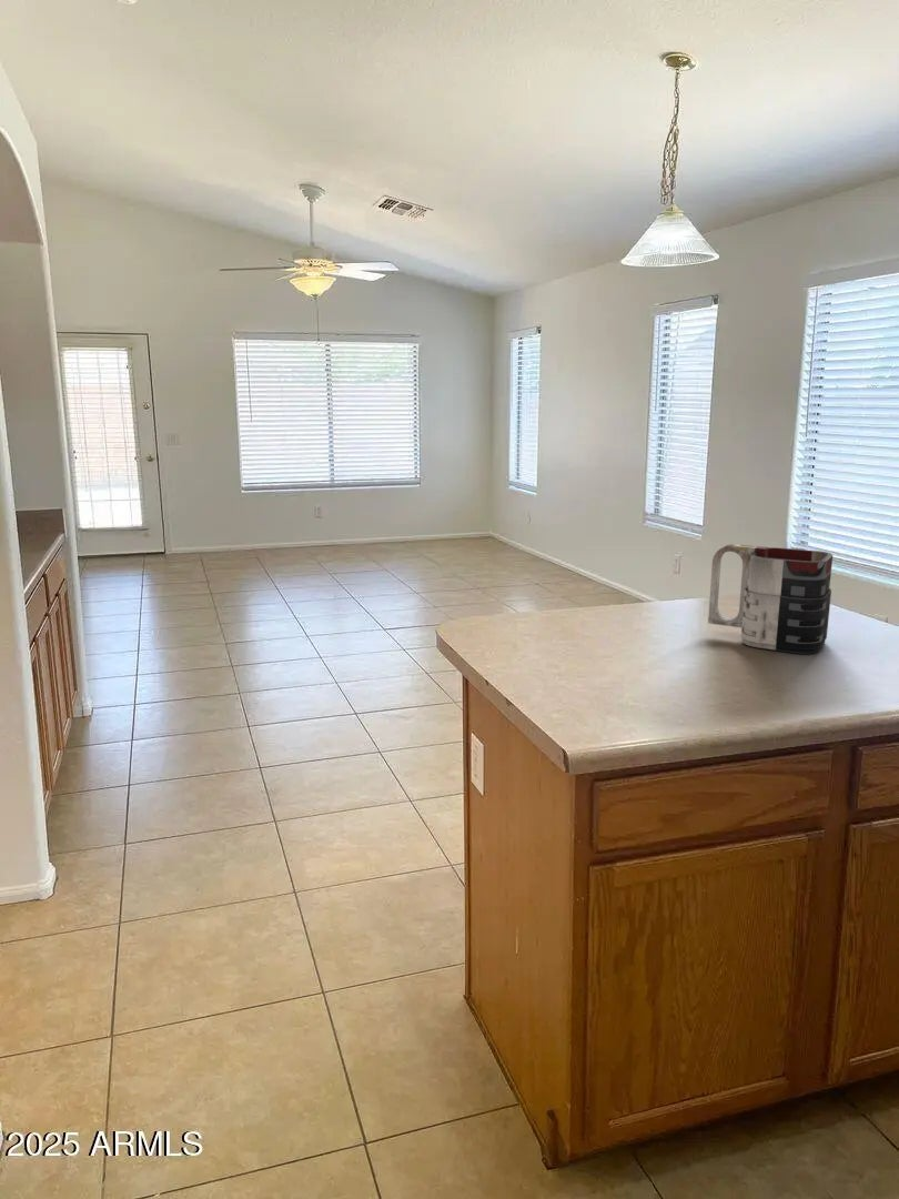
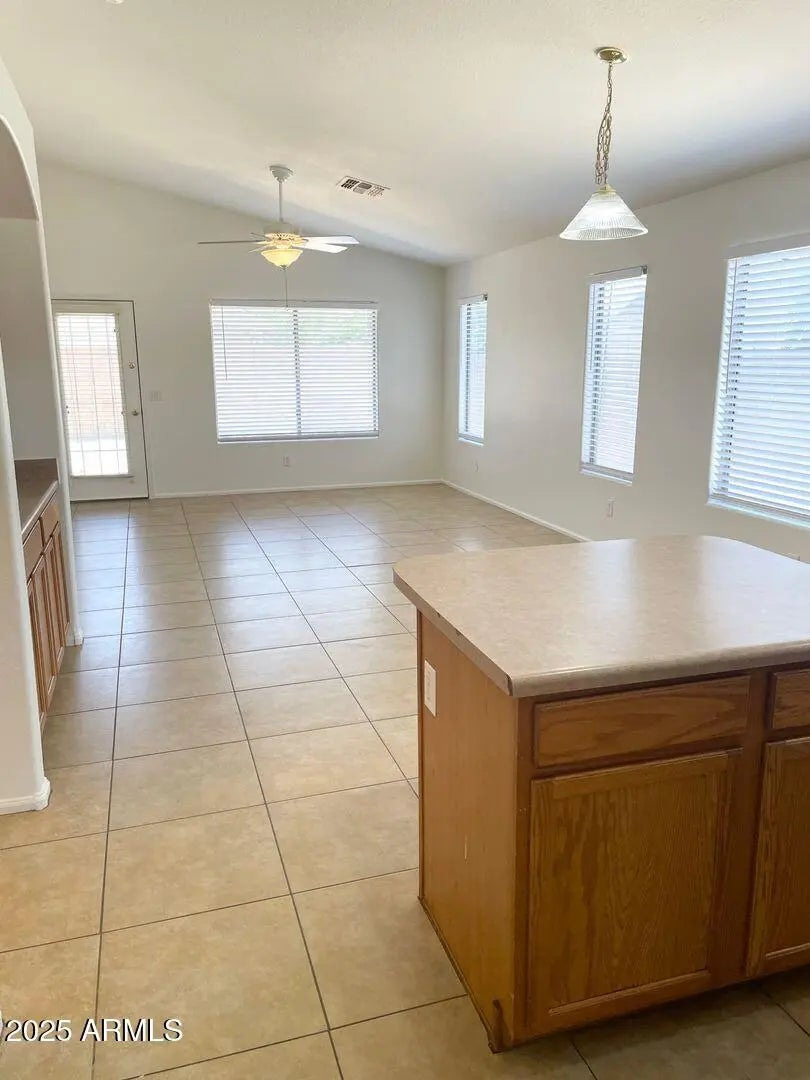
- mug (767, 594)
